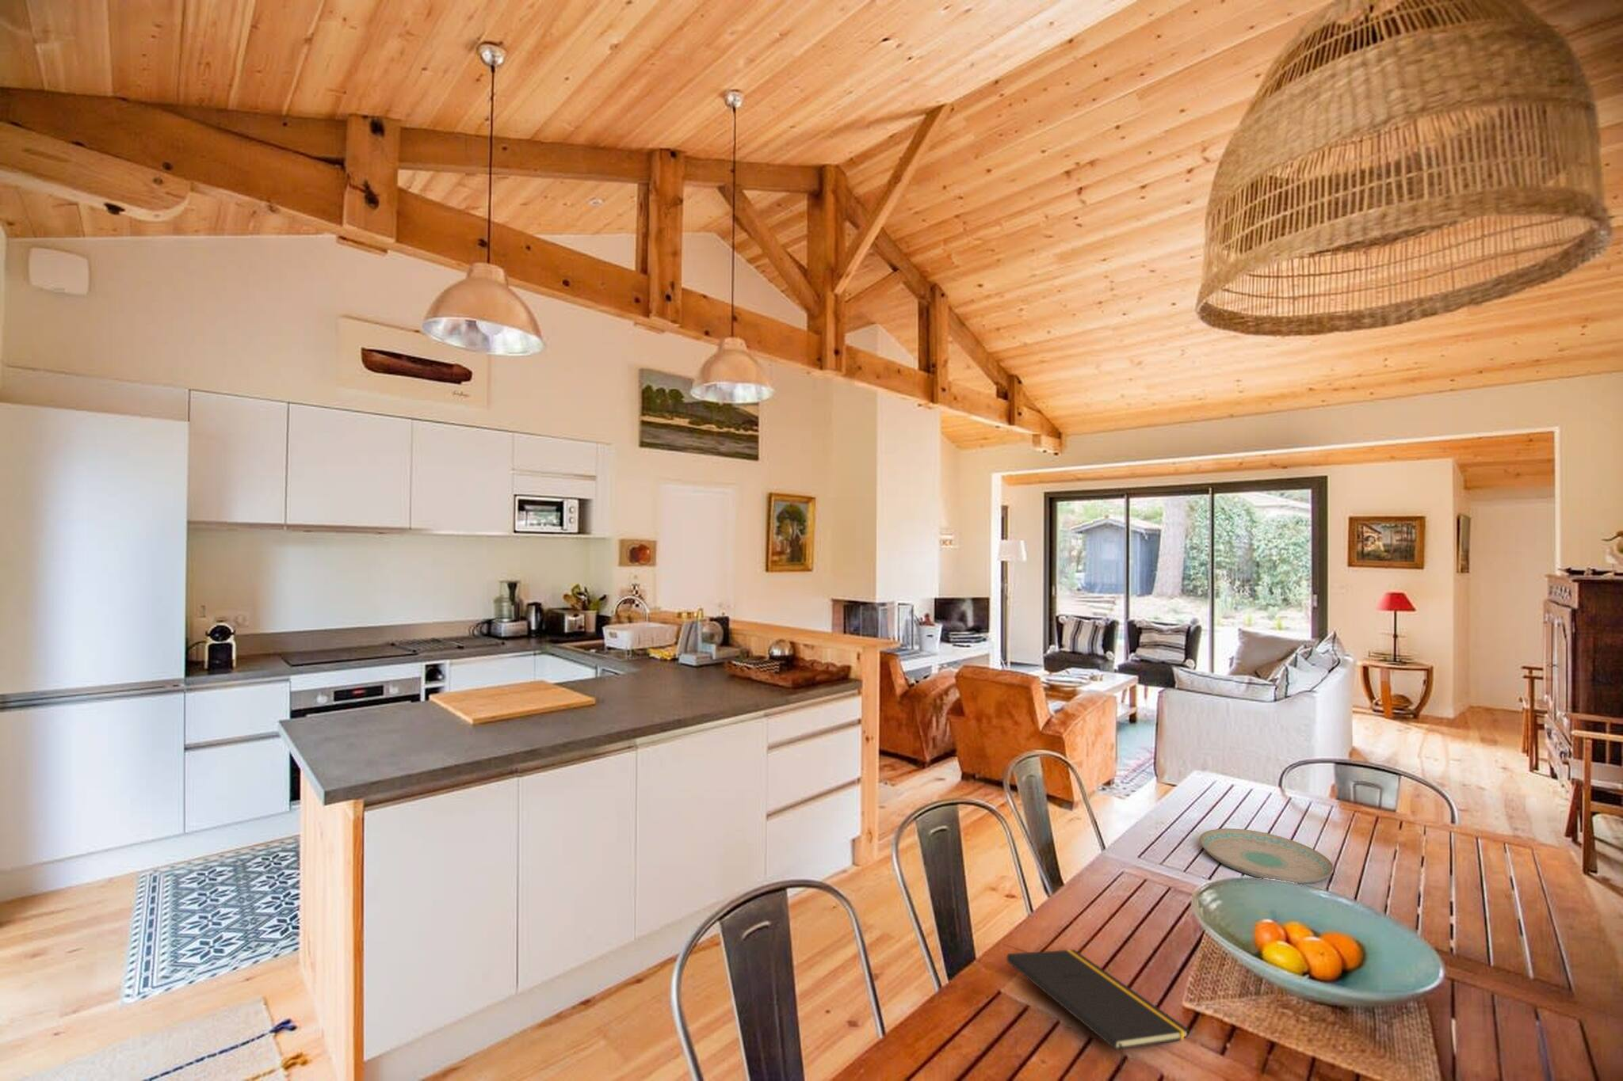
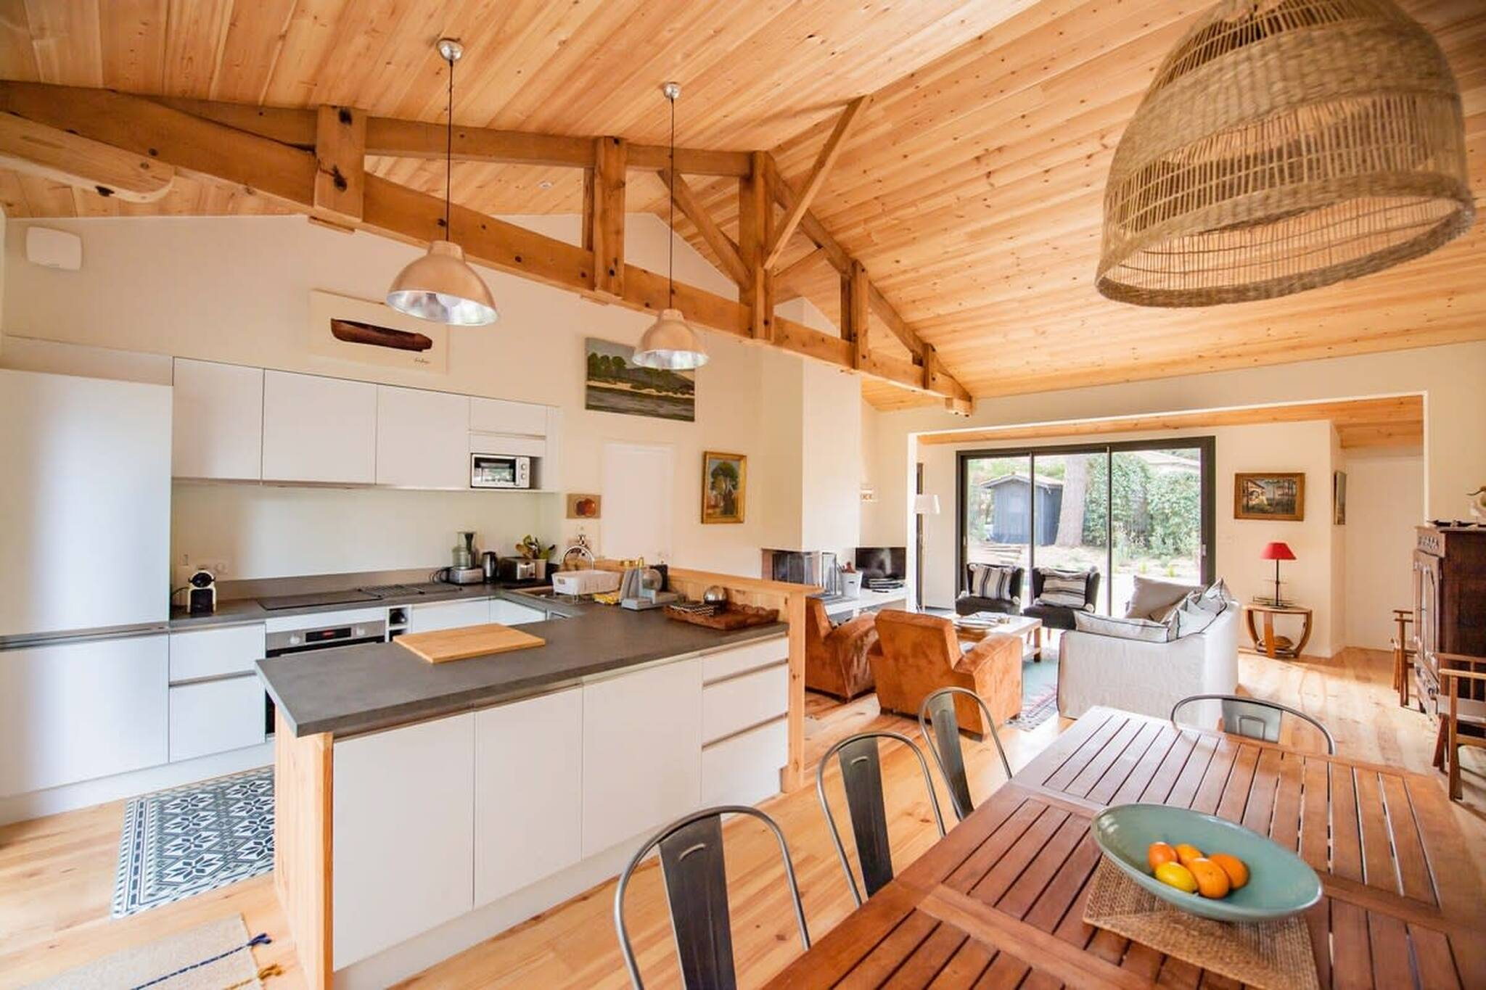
- plate (1263, 855)
- notepad (1092, 994)
